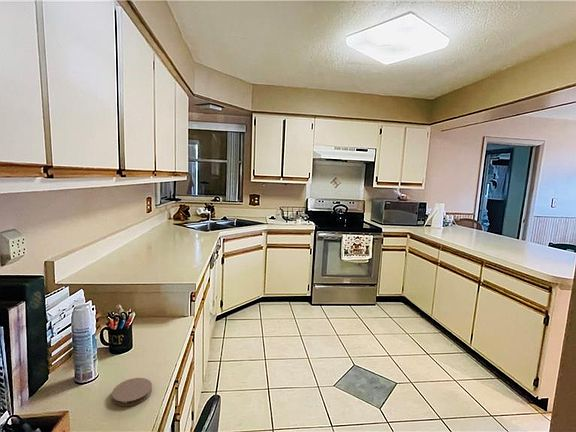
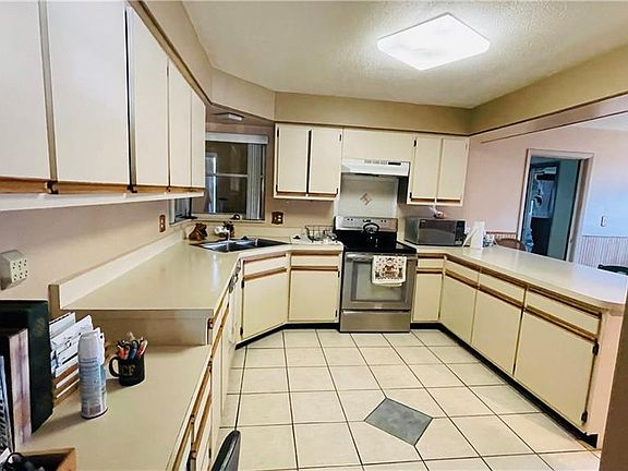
- coaster (132, 391)
